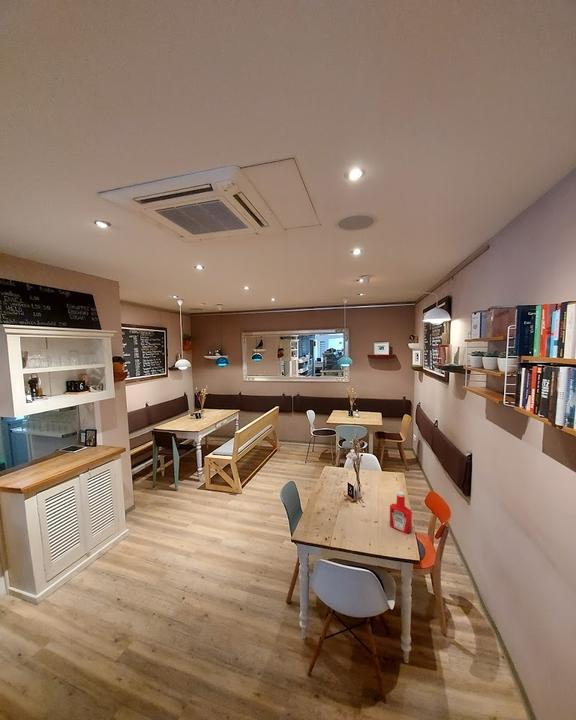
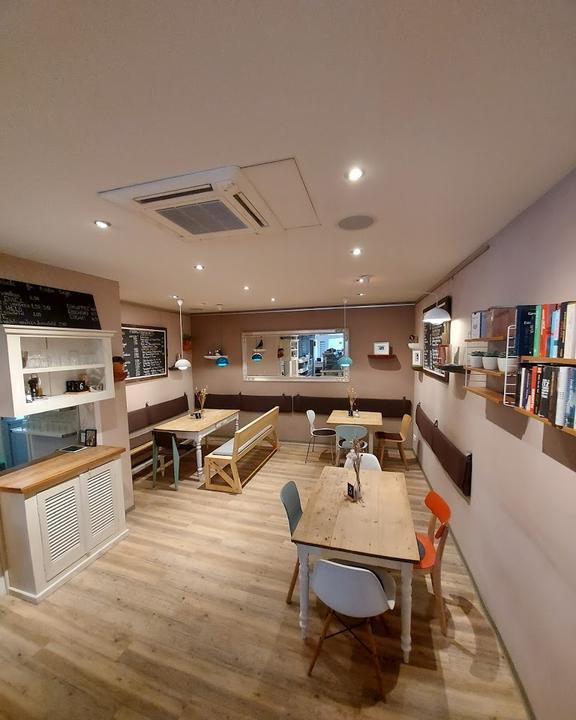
- soap bottle (400, 510)
